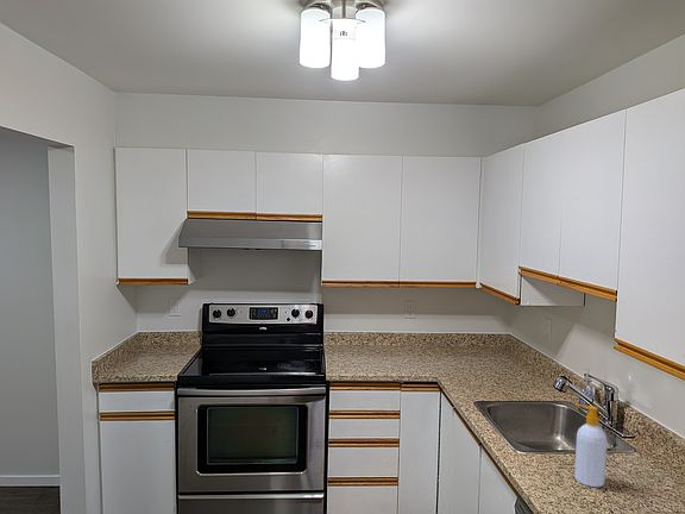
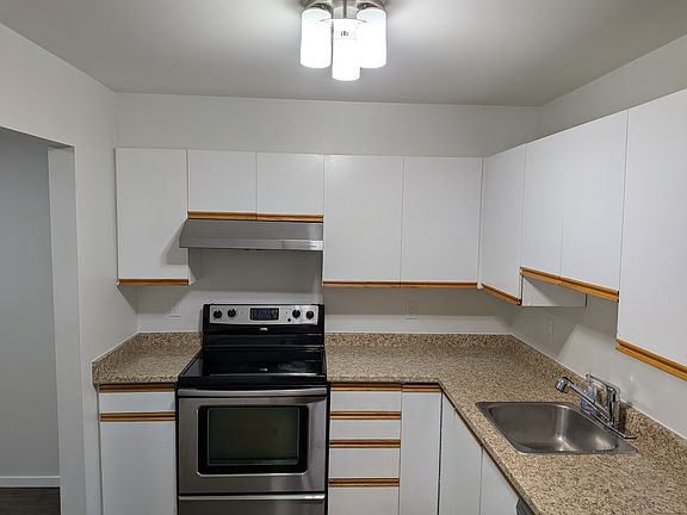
- soap bottle (590, 443)
